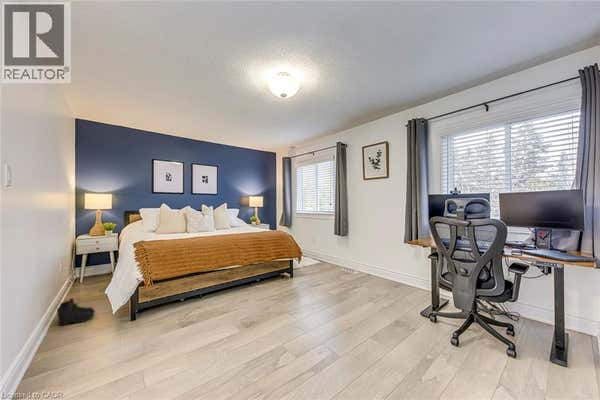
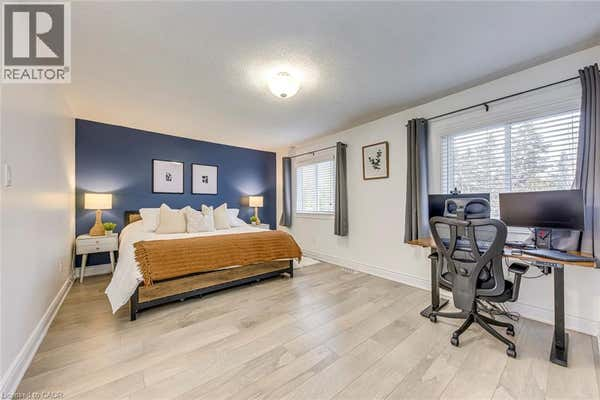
- boots (76, 309)
